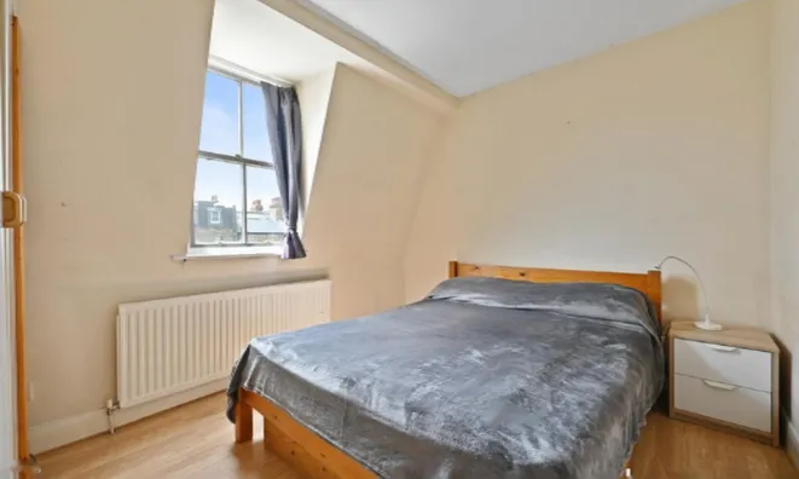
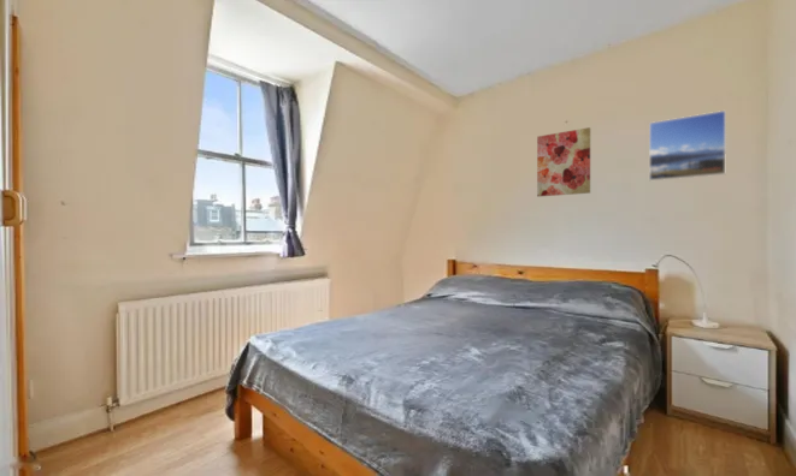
+ wall art (562, 163)
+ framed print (685, 147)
